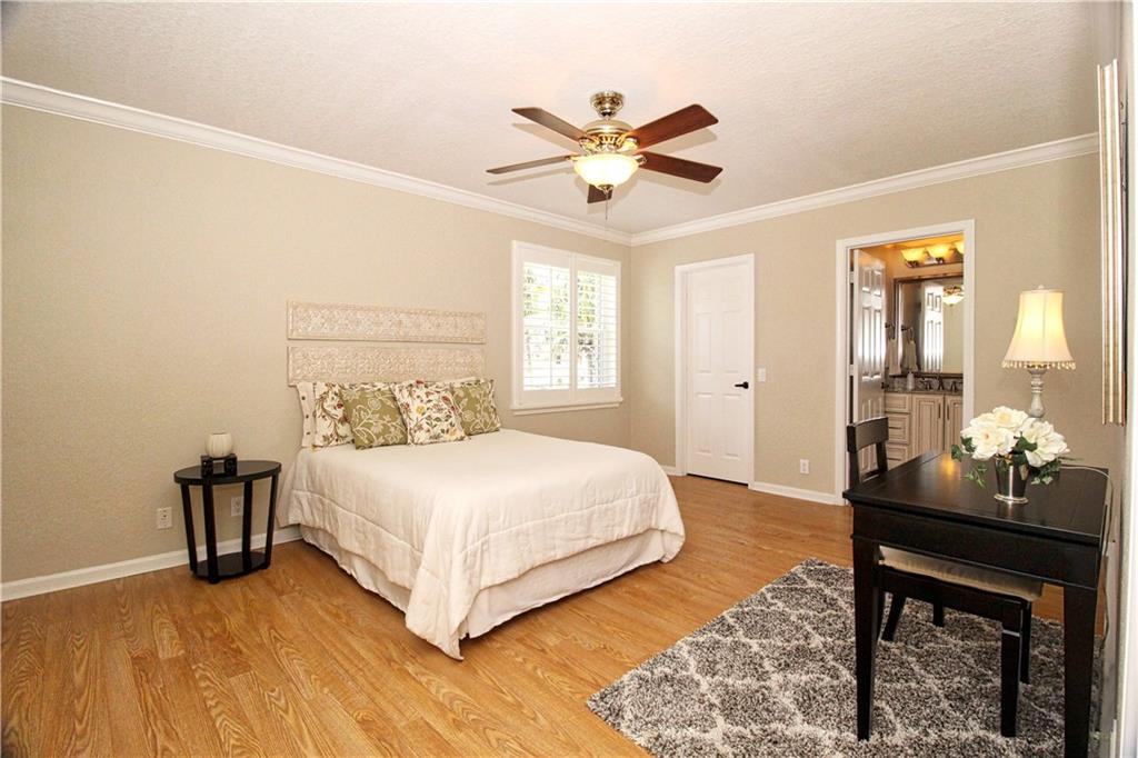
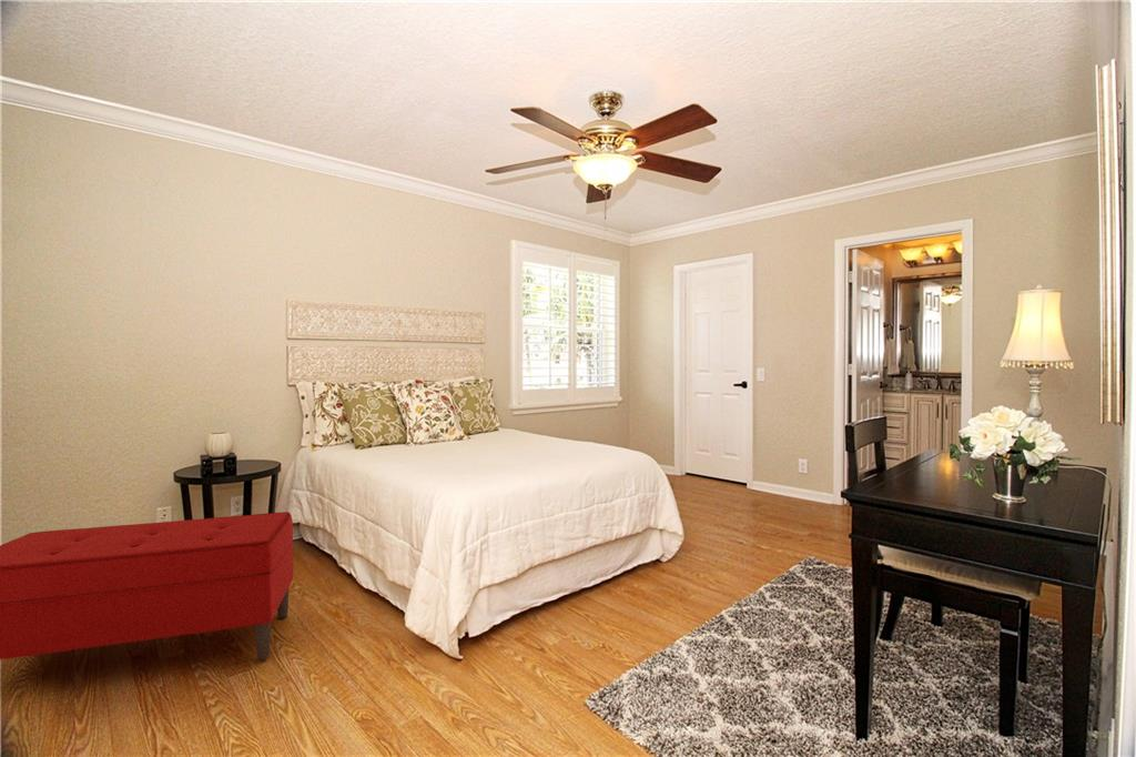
+ bench (146, 594)
